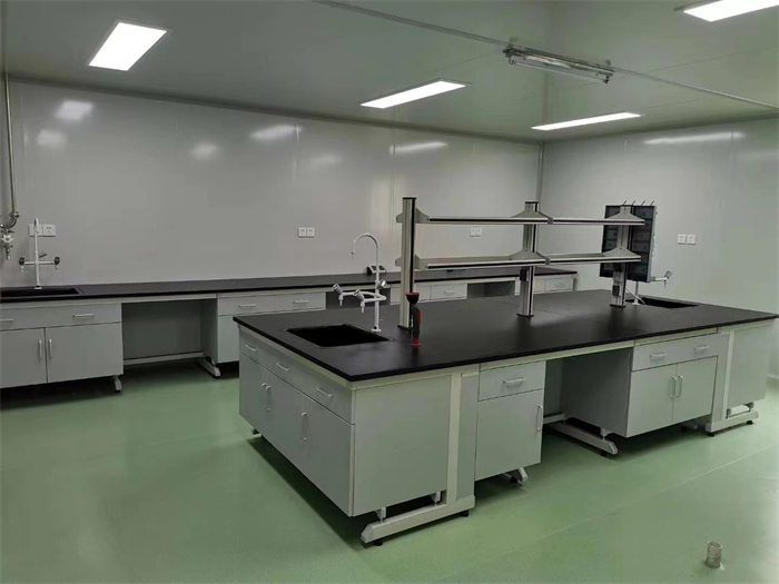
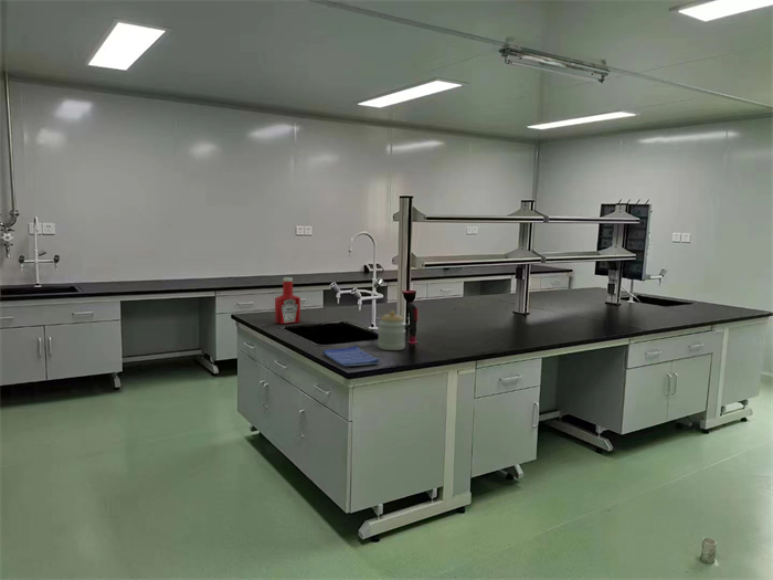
+ dish towel (350, 356)
+ soap bottle (287, 299)
+ jar (392, 329)
